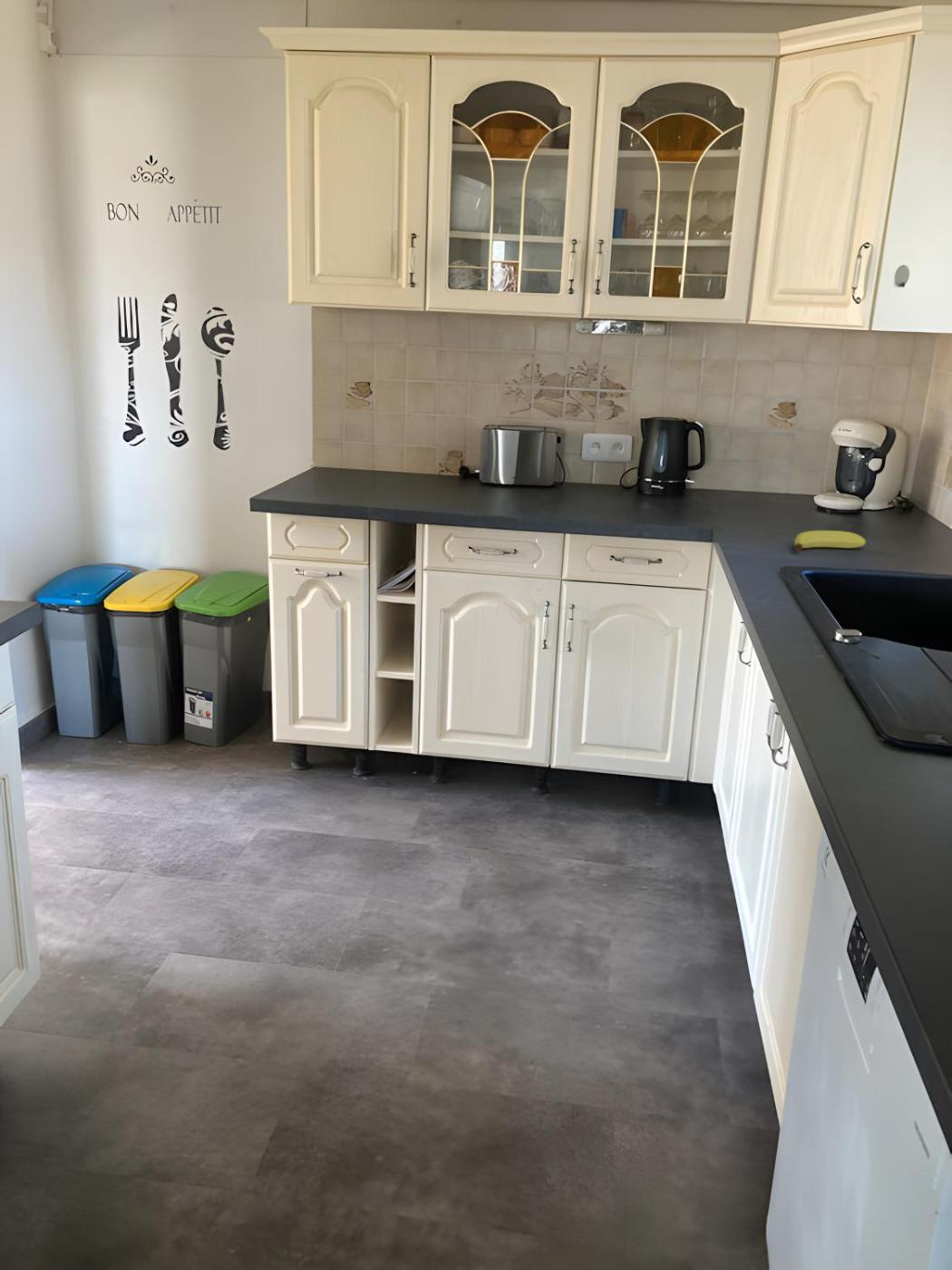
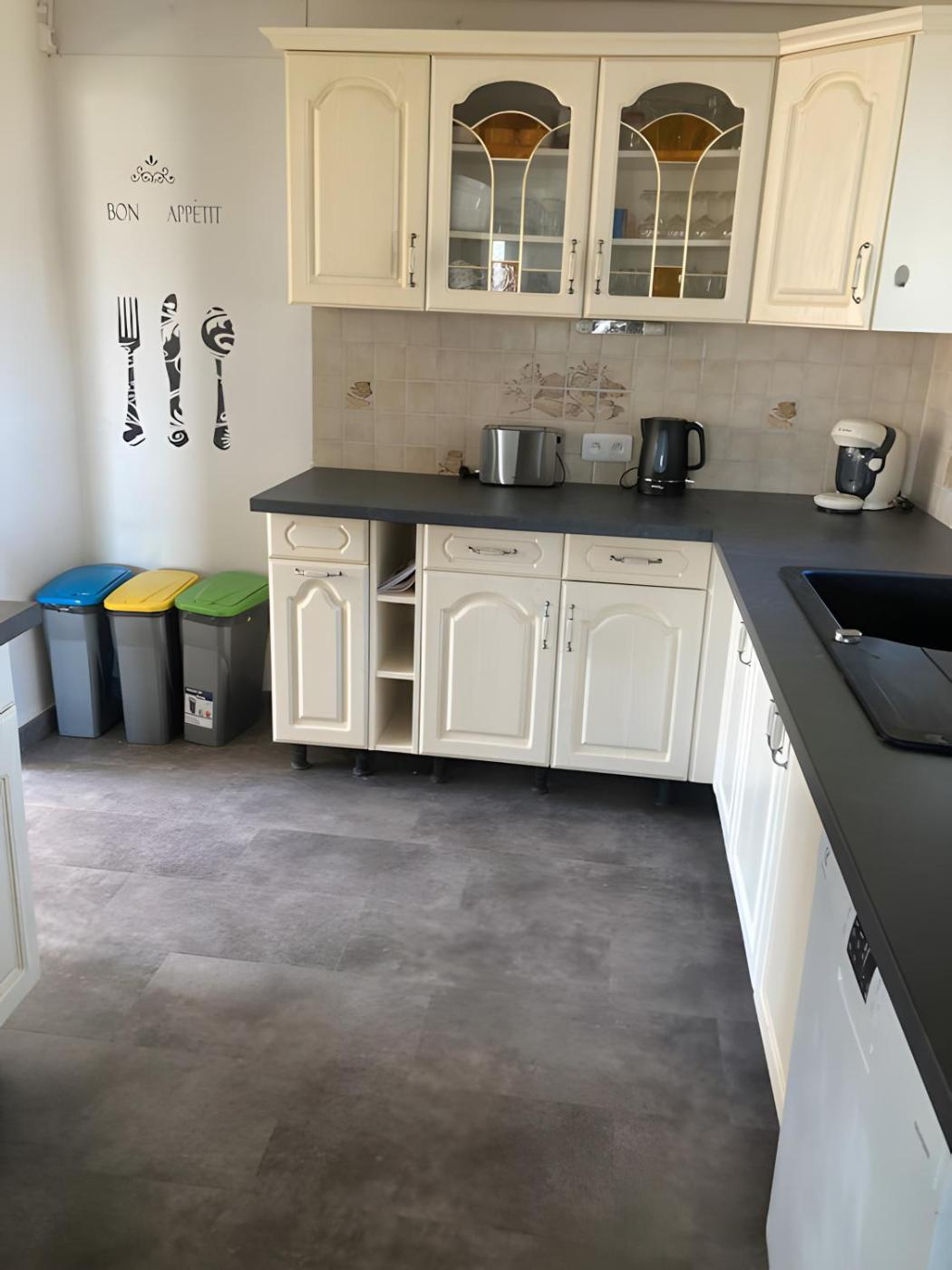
- fruit (829, 542)
